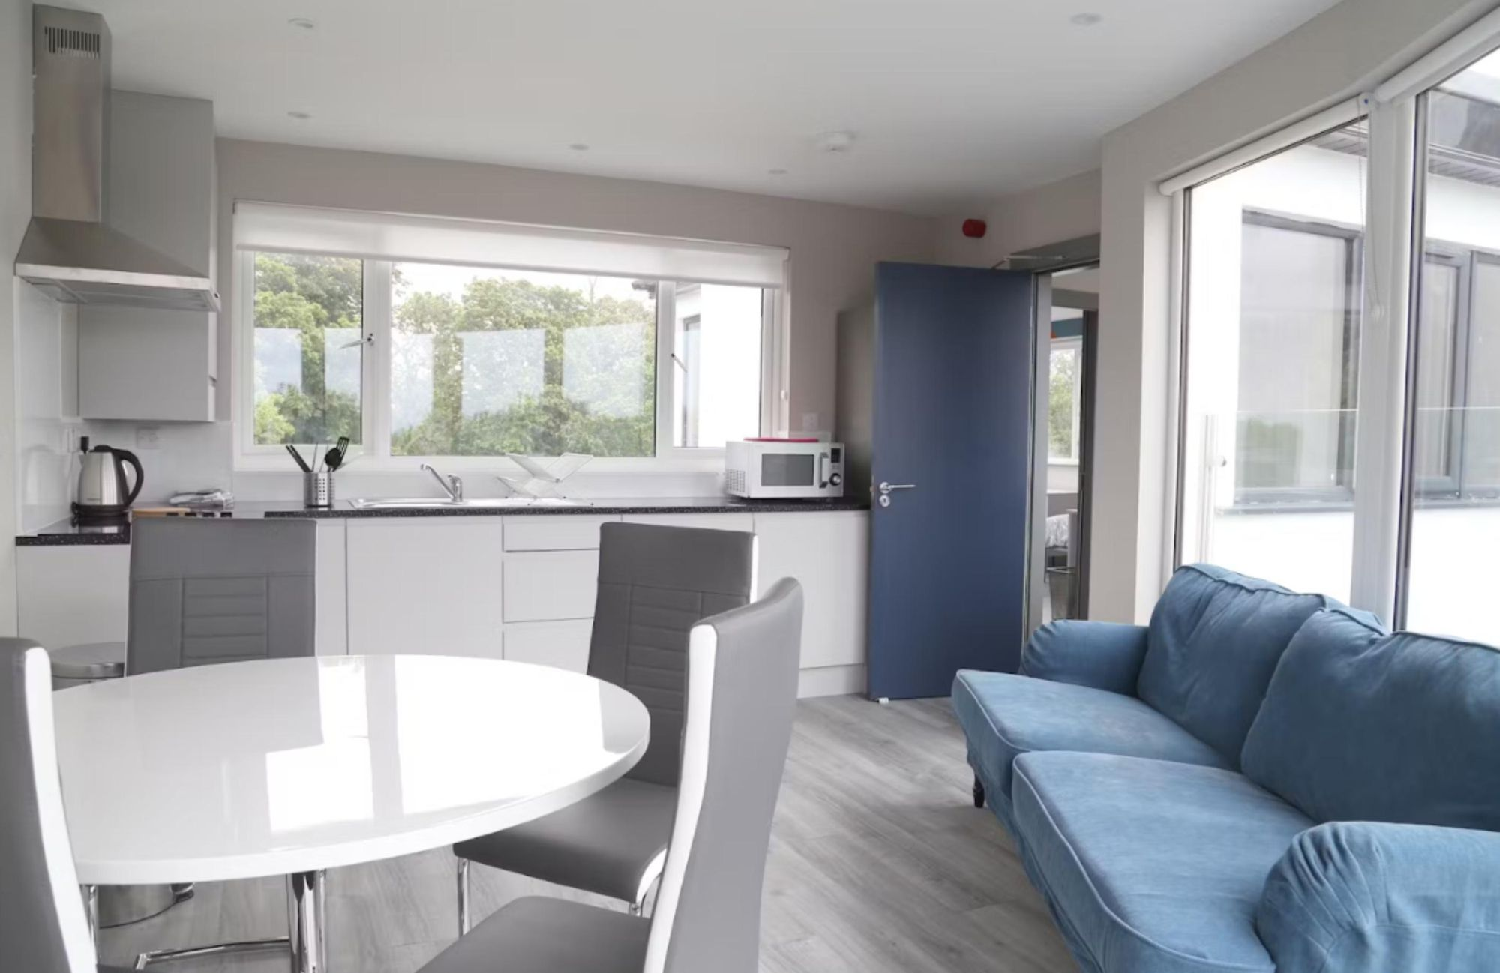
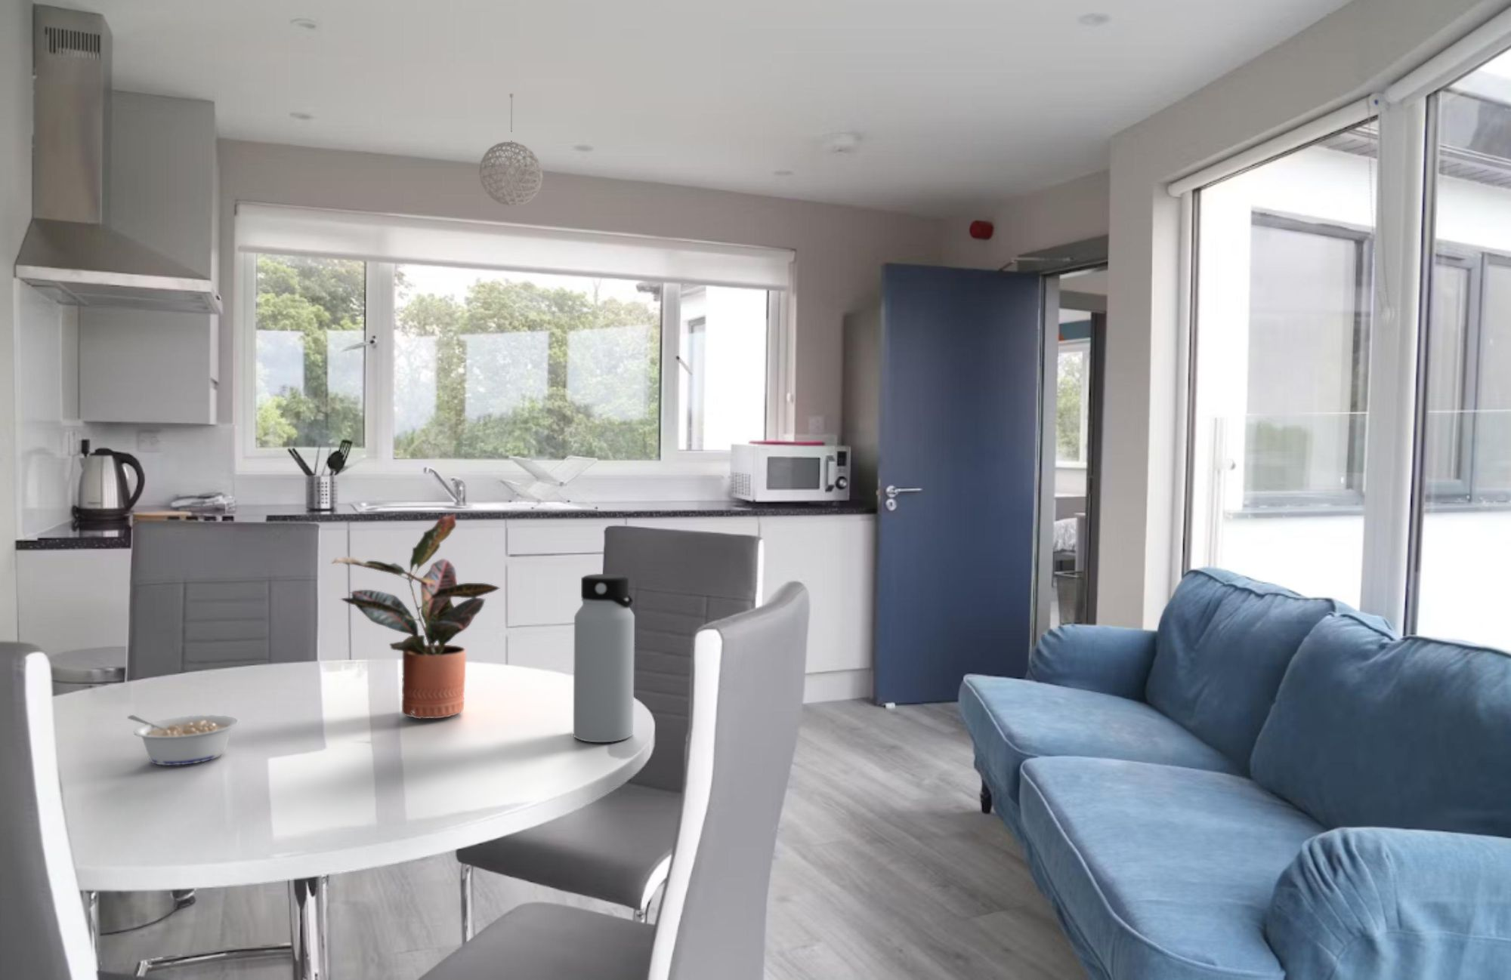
+ water bottle (604, 655)
+ legume (183, 739)
+ pendant light (511, 150)
+ potted plant (413, 617)
